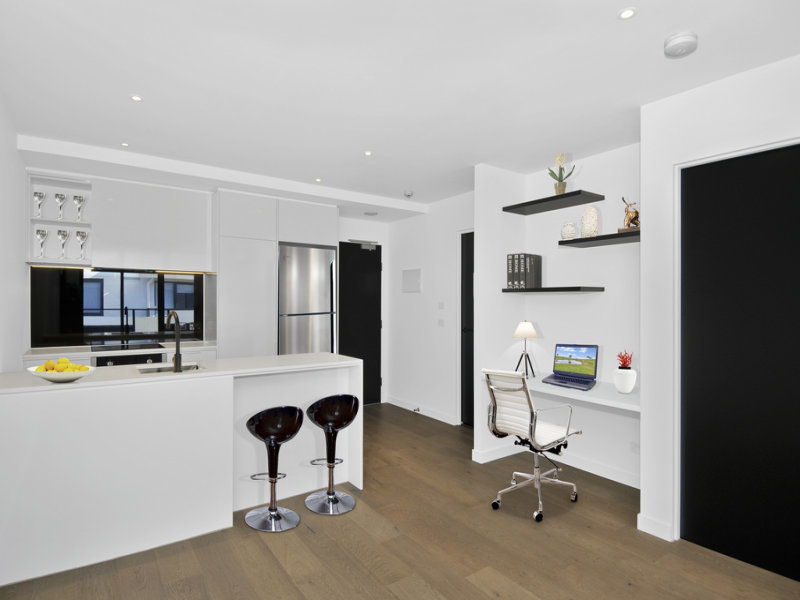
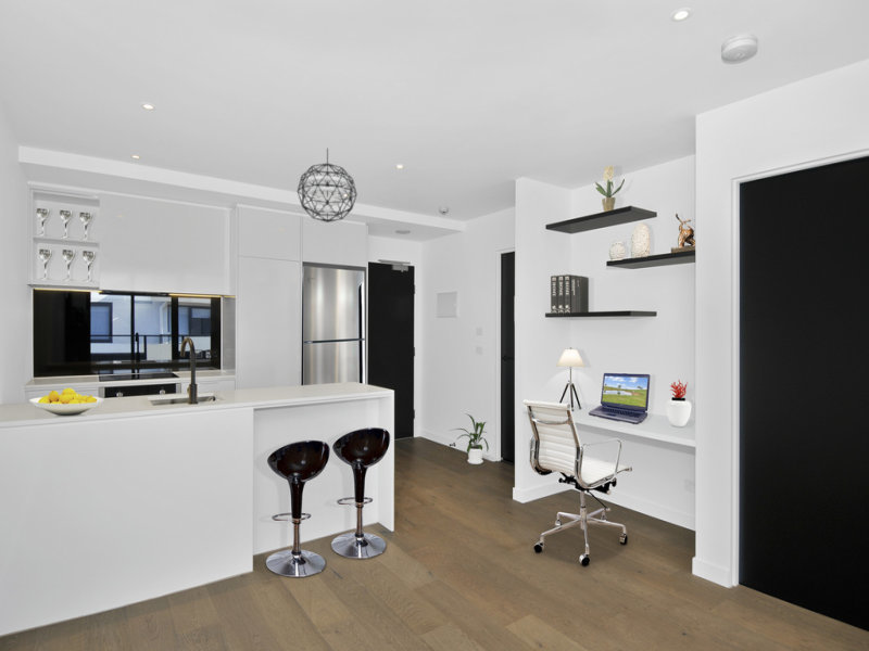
+ house plant (474, 438)
+ pendant light (327, 184)
